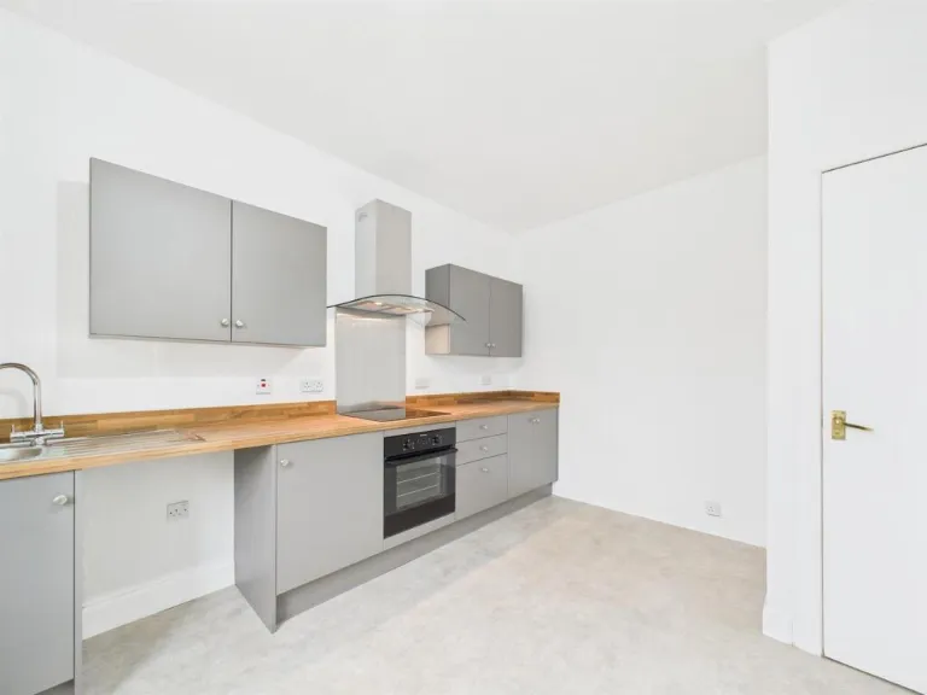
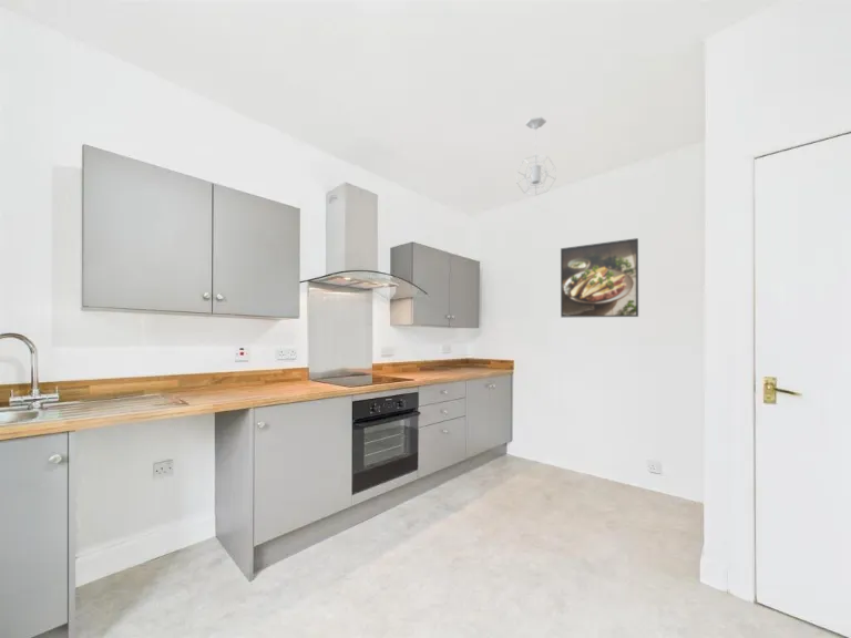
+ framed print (596, 280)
+ pendant light (535, 158)
